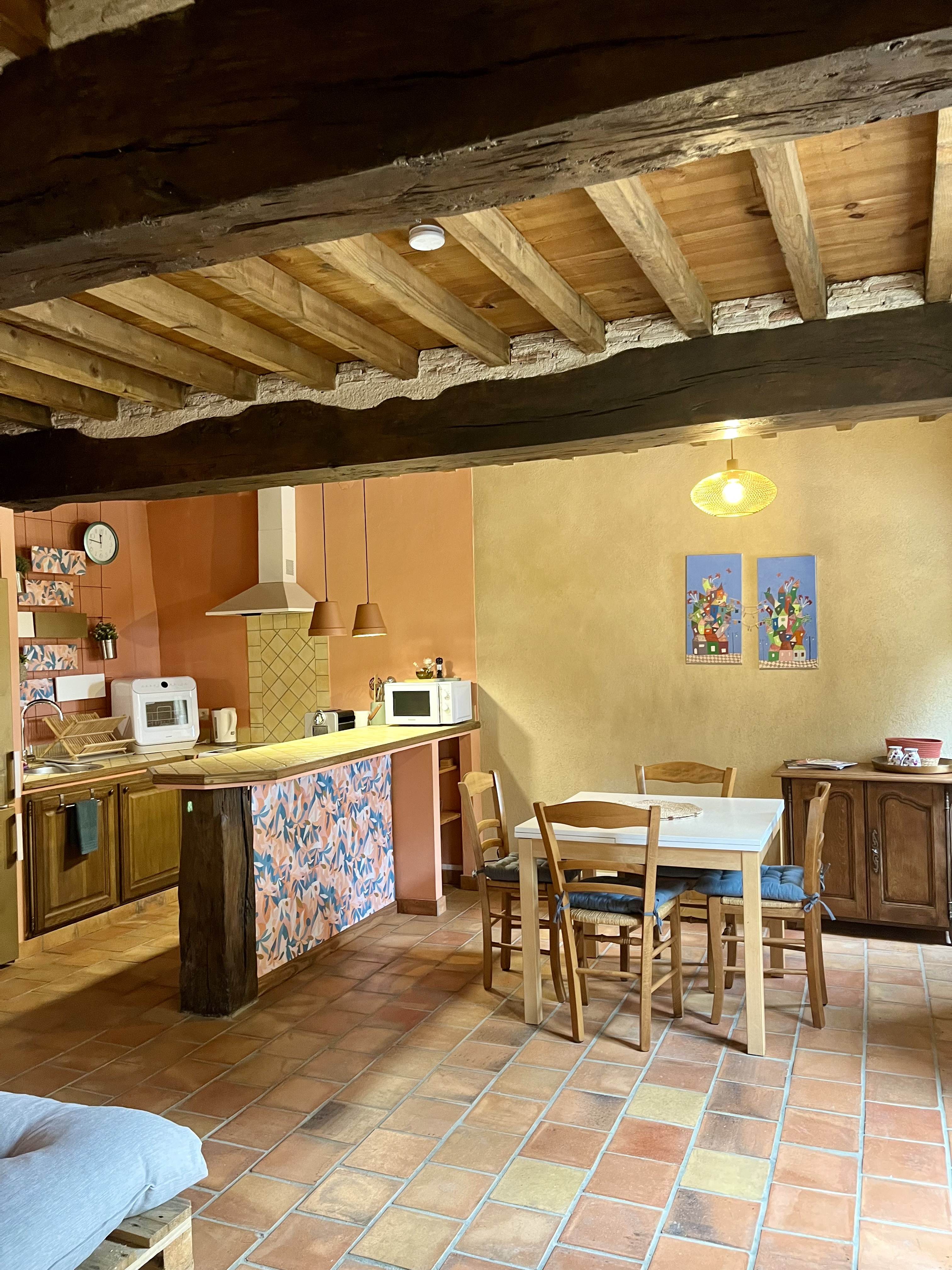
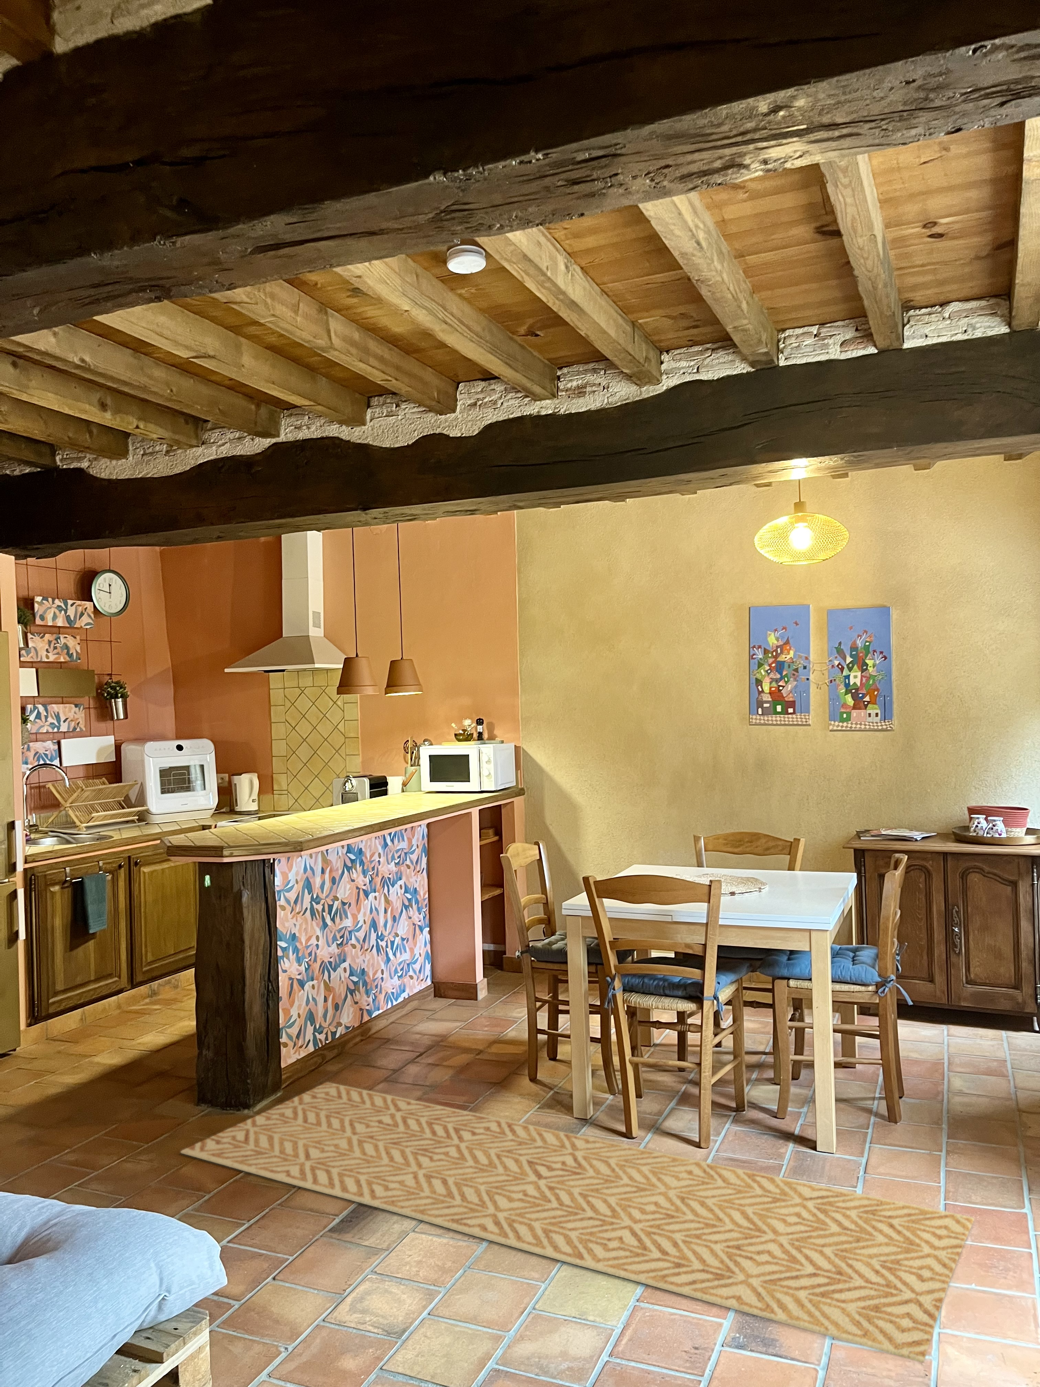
+ rug (540, 1182)
